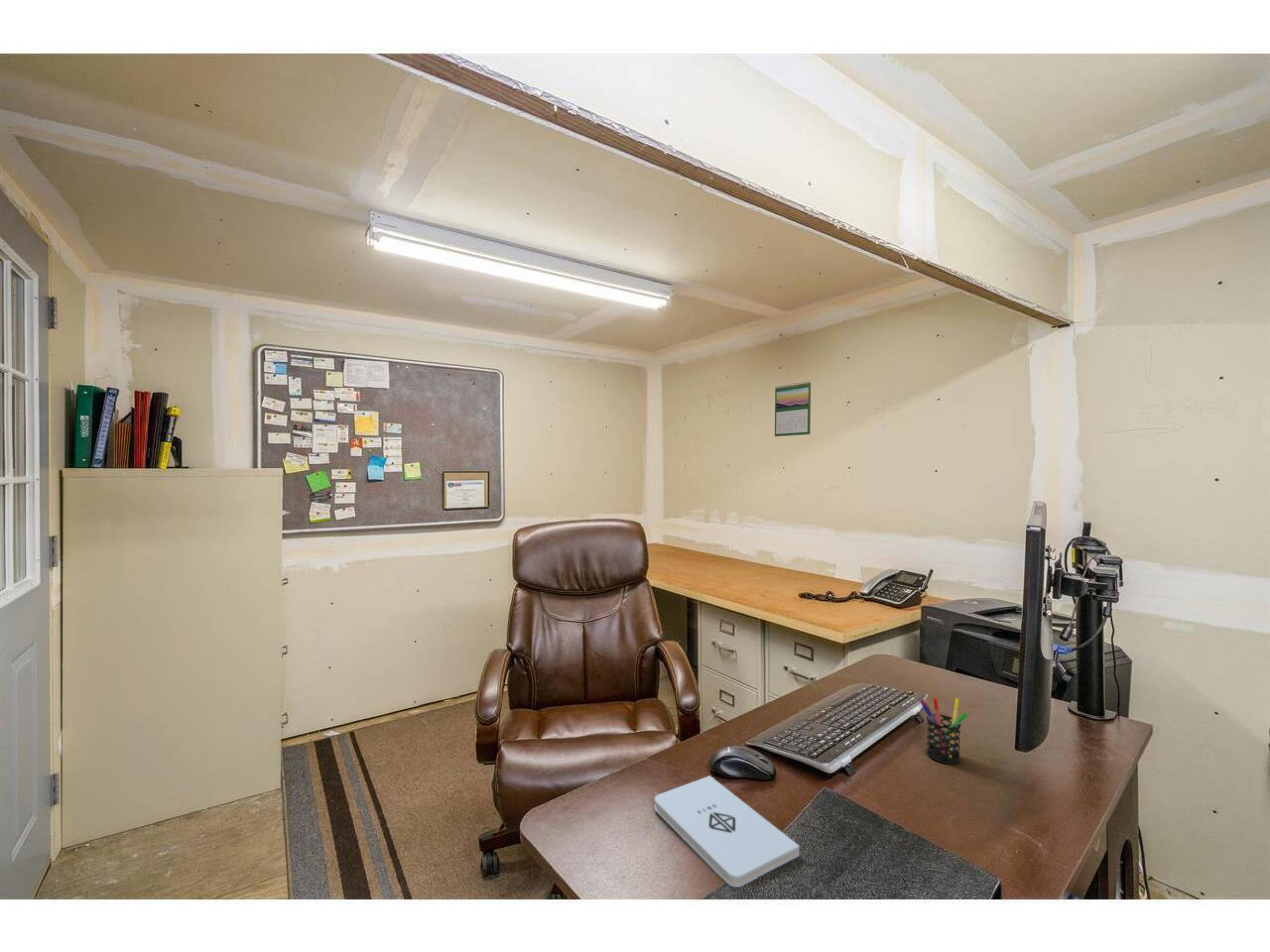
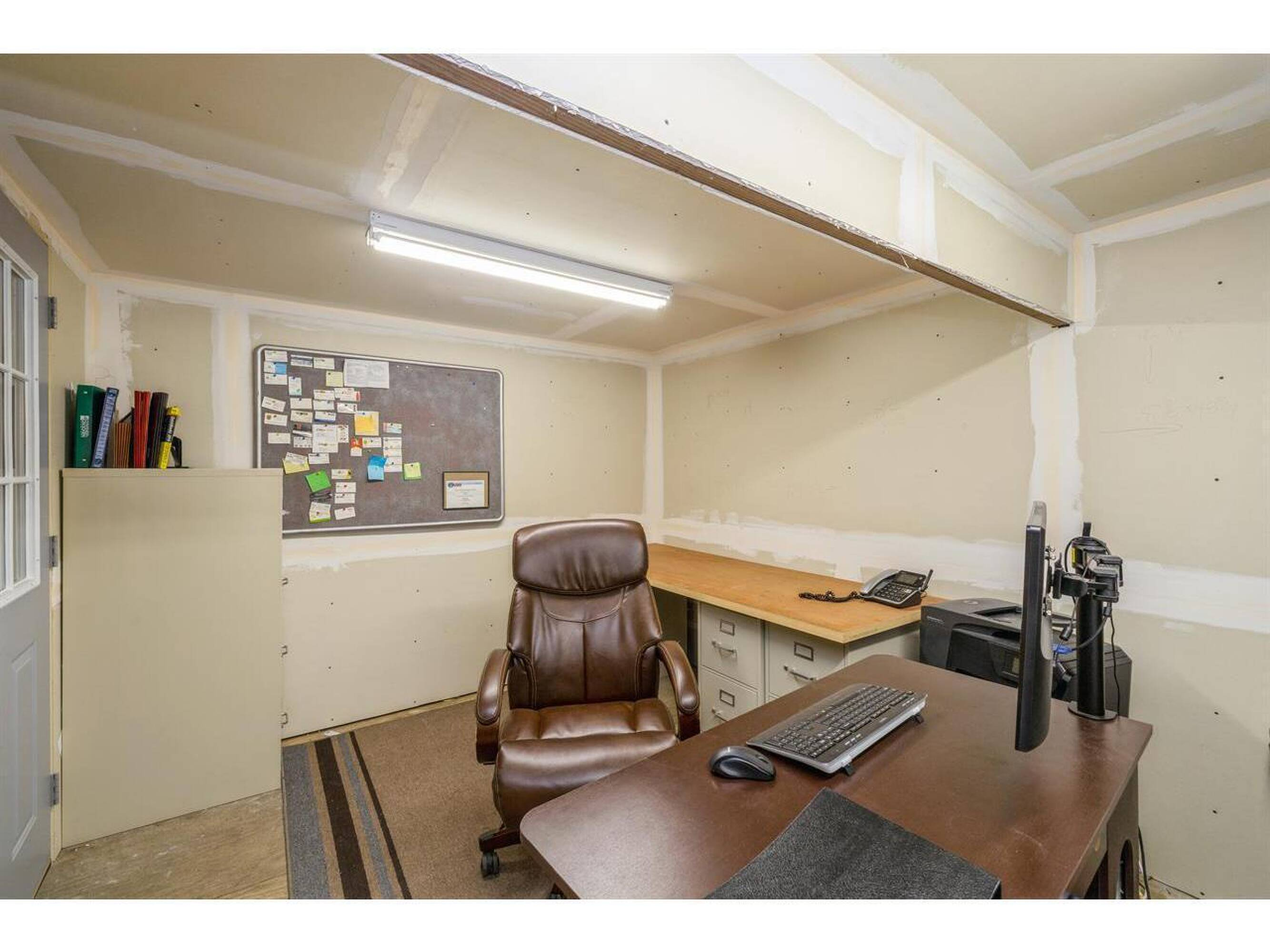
- notepad (720, 824)
- calendar (792, 409)
- pen holder (946, 727)
